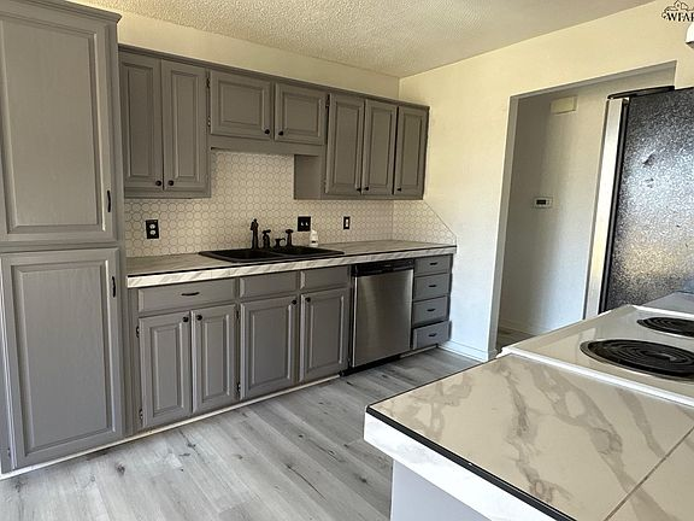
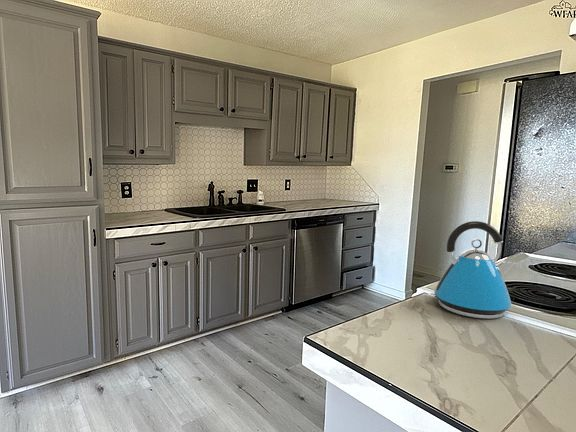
+ kettle (471, 264)
